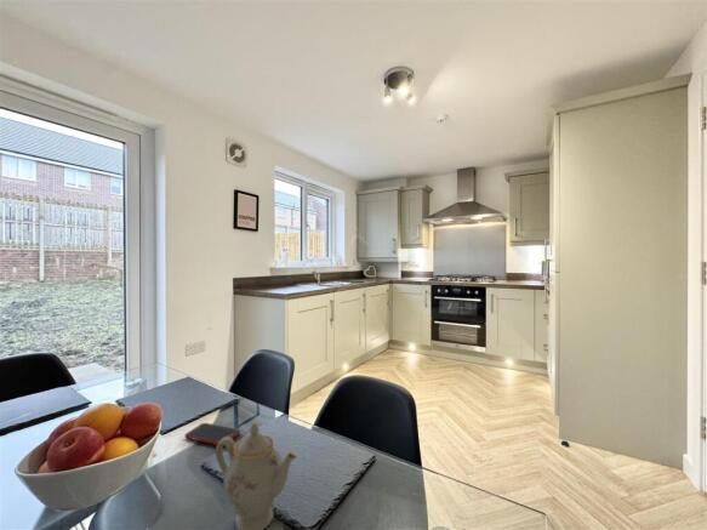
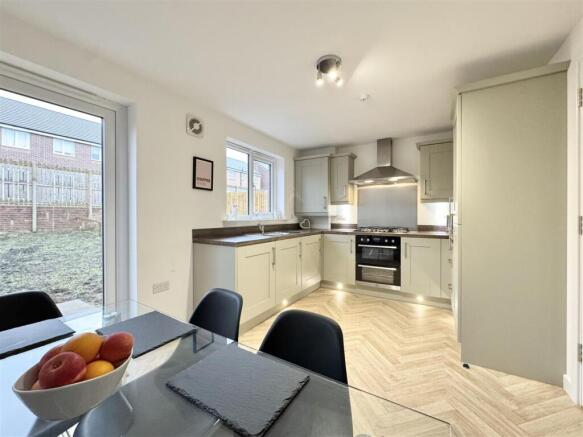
- chinaware (255, 469)
- cell phone (212, 433)
